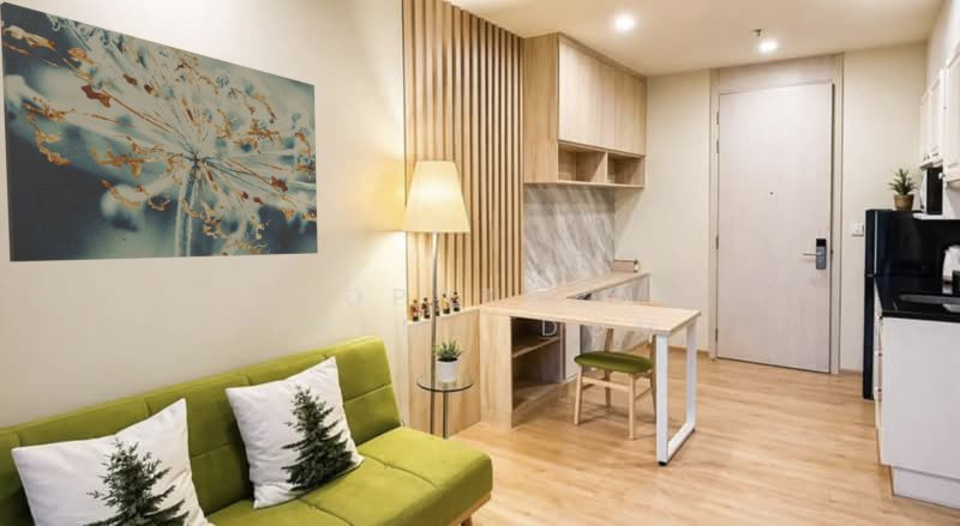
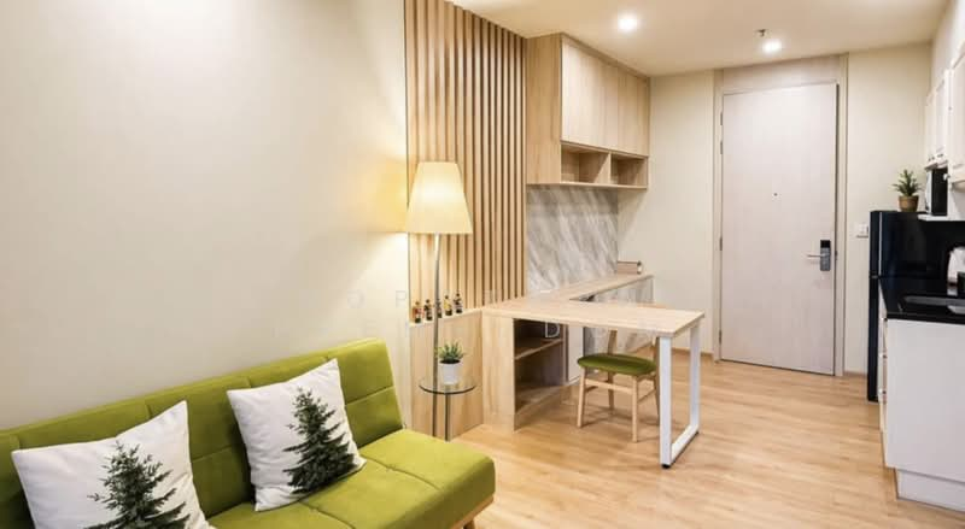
- wall art (192, 155)
